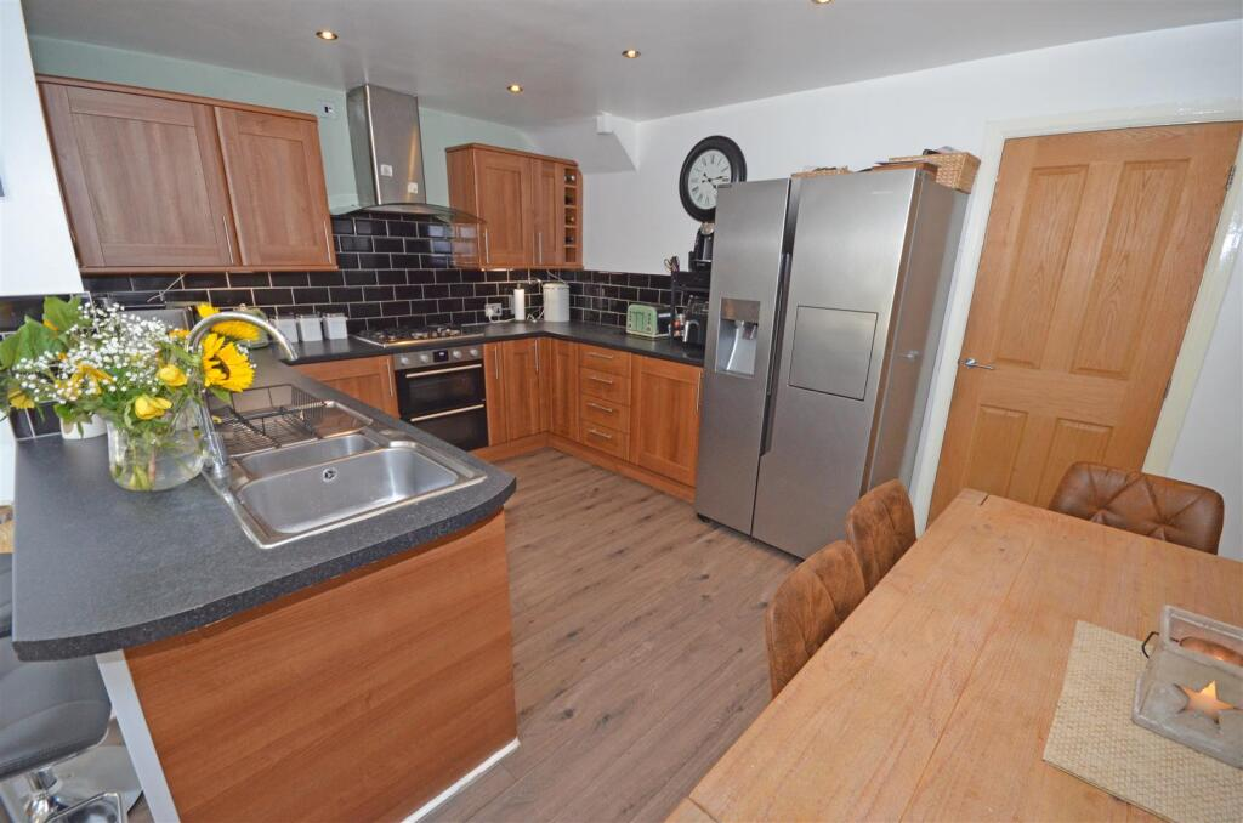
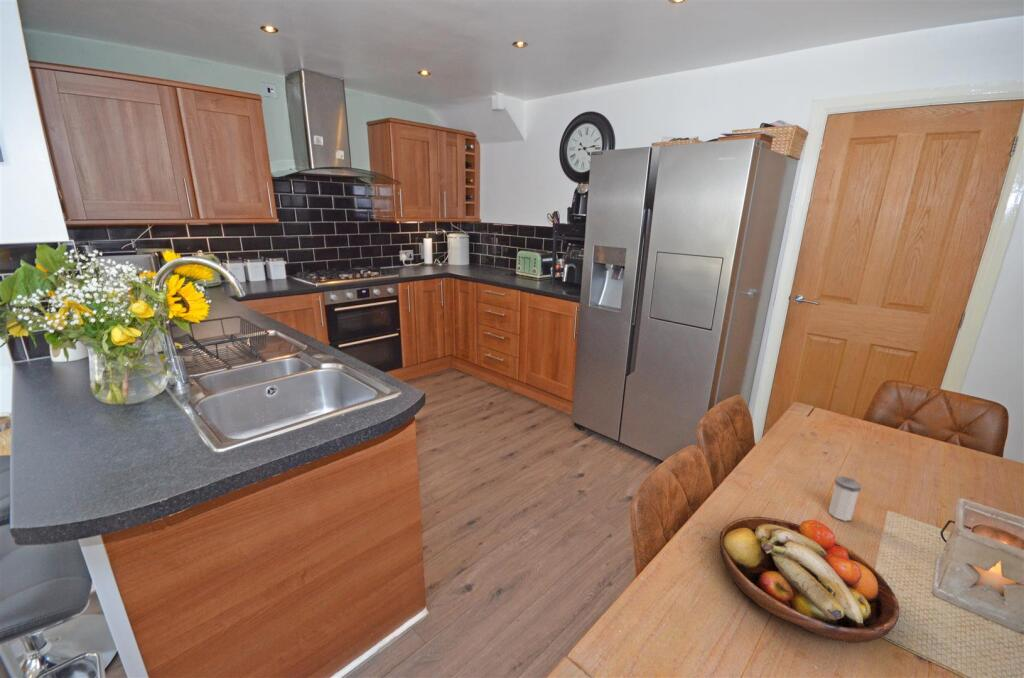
+ fruit bowl (804, 561)
+ salt shaker (843, 498)
